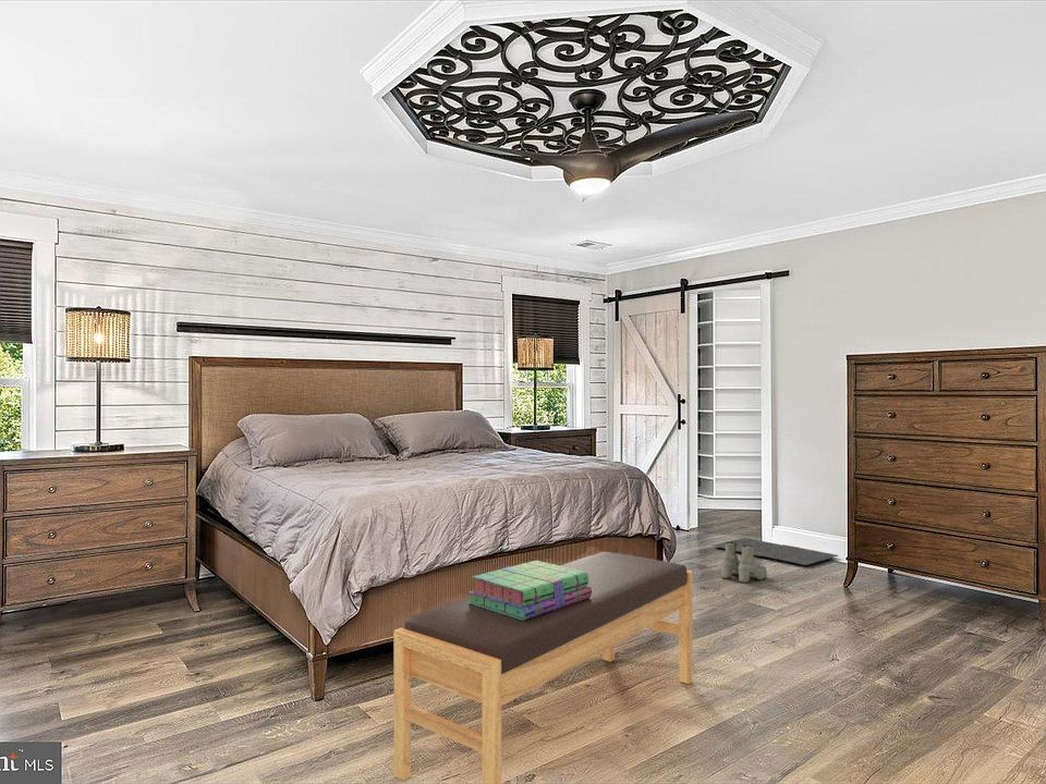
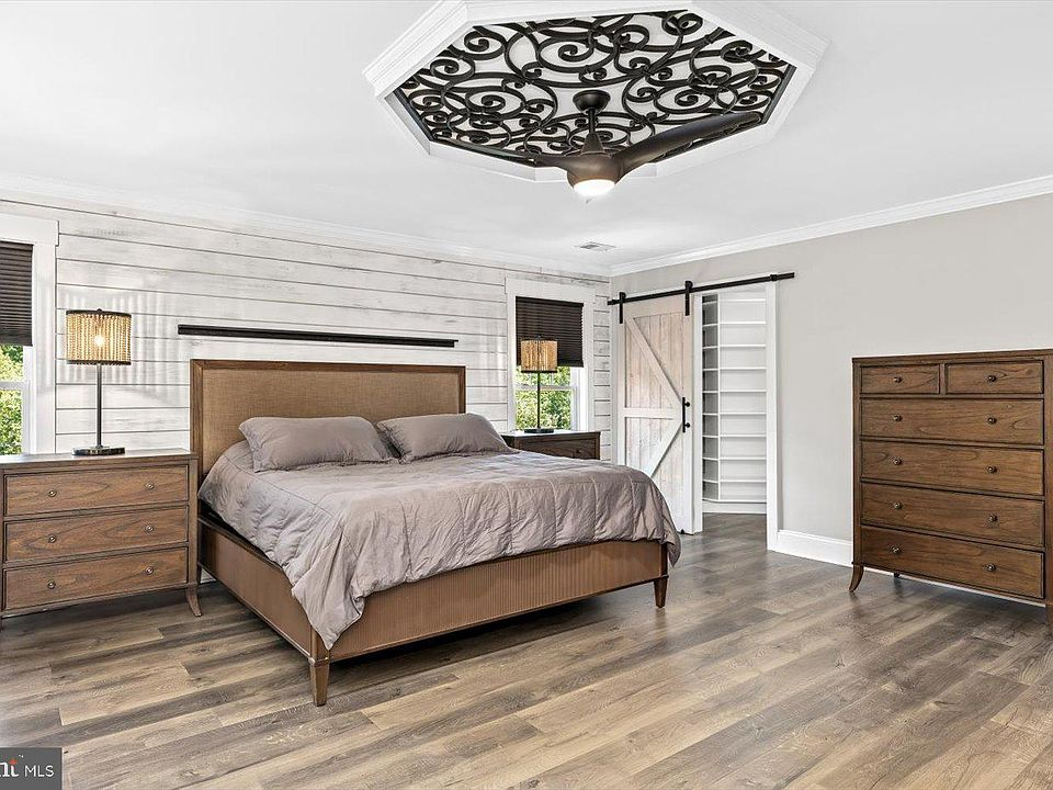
- stack of books (531, 587)
- door mat (773, 551)
- bench (563, 654)
- boots (743, 560)
